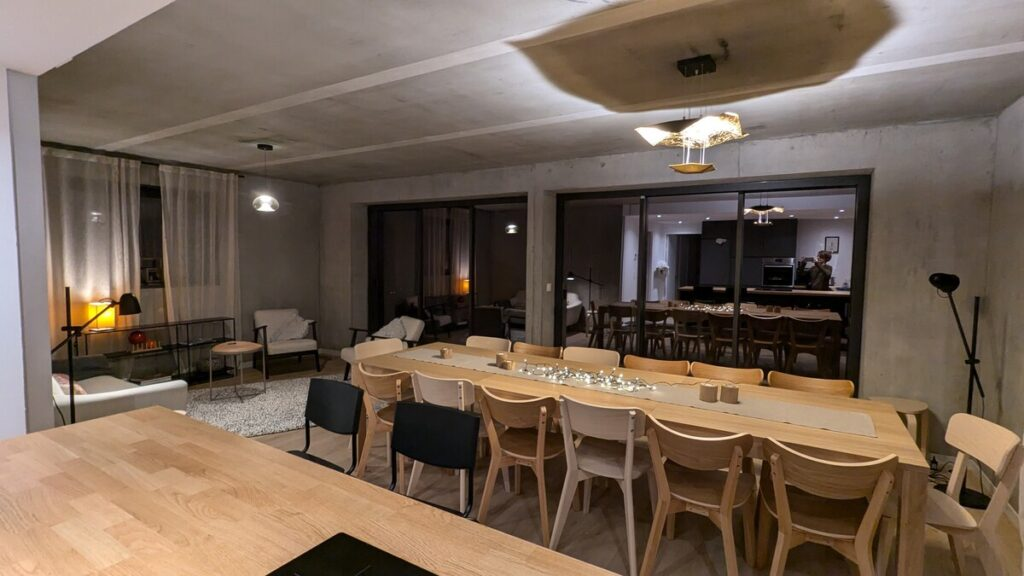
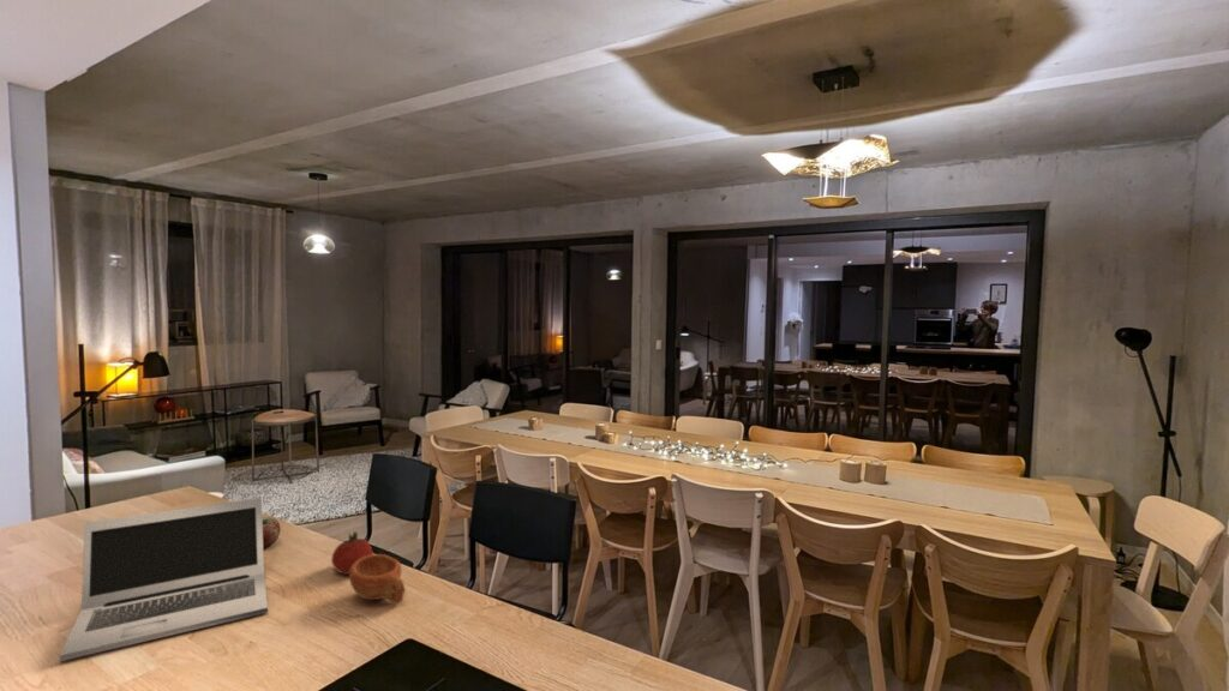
+ cup (380, 579)
+ apple (263, 531)
+ fruit (354, 549)
+ laptop (175, 566)
